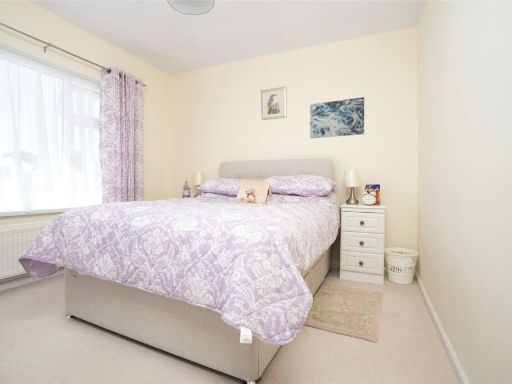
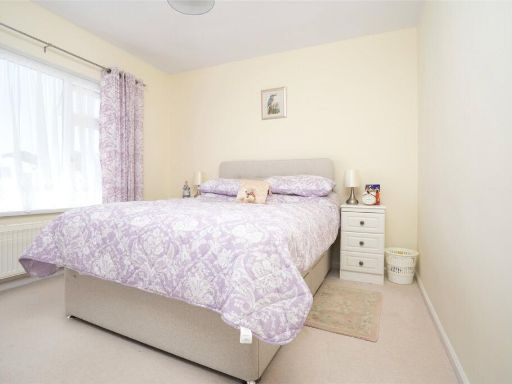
- wall art (336, 118)
